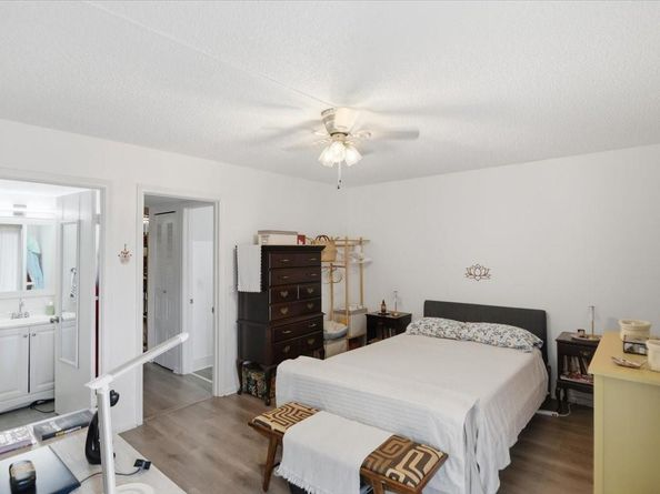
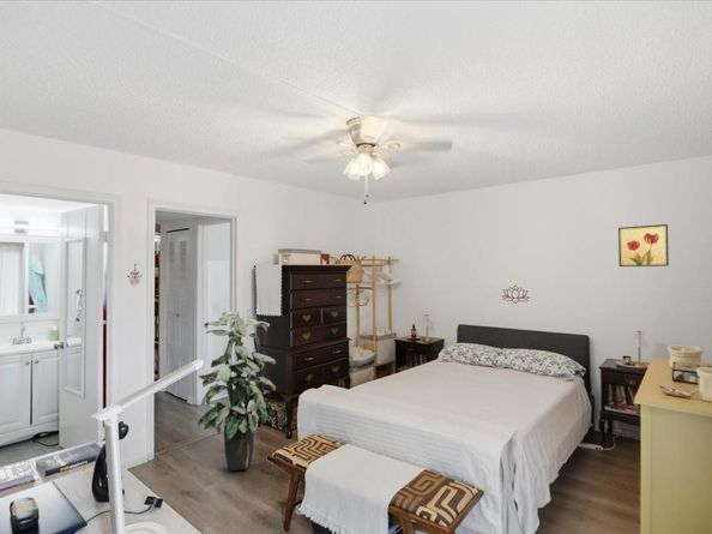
+ indoor plant (235, 388)
+ wall art (642, 246)
